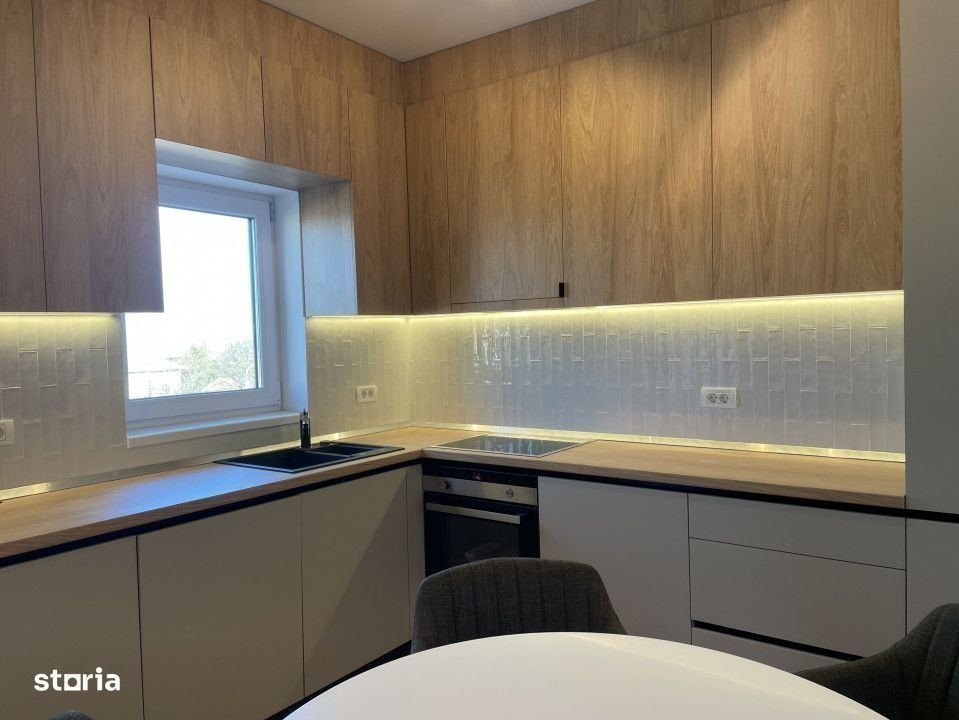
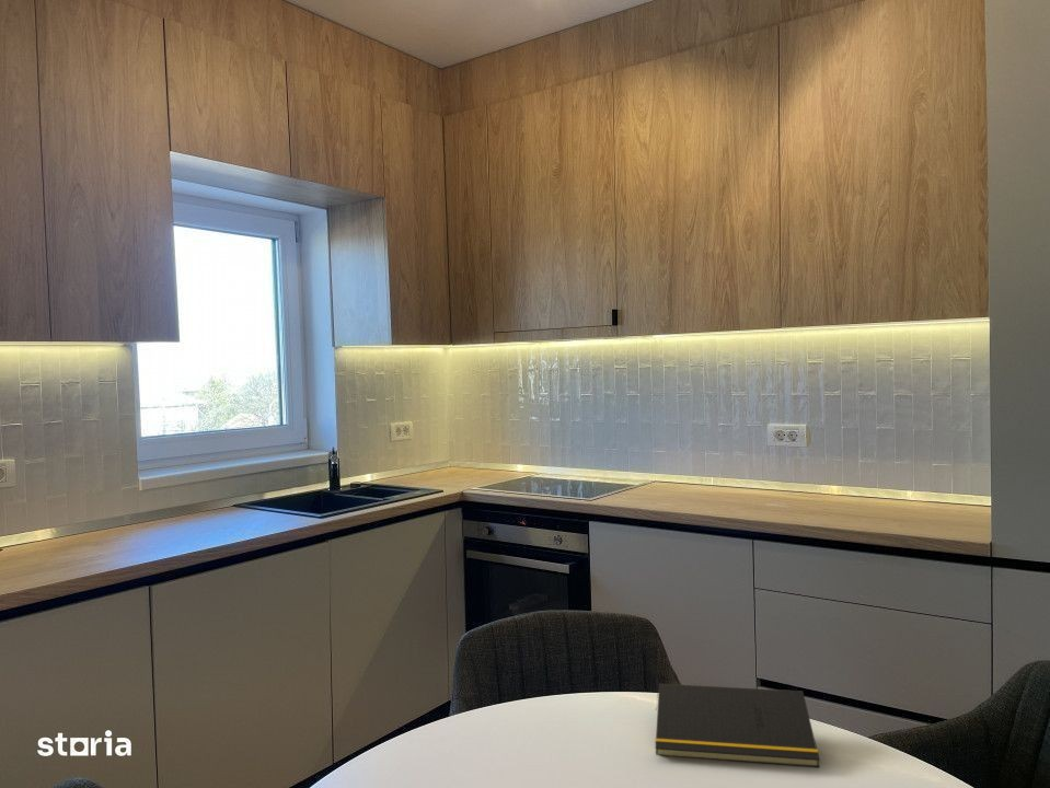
+ notepad (732, 721)
